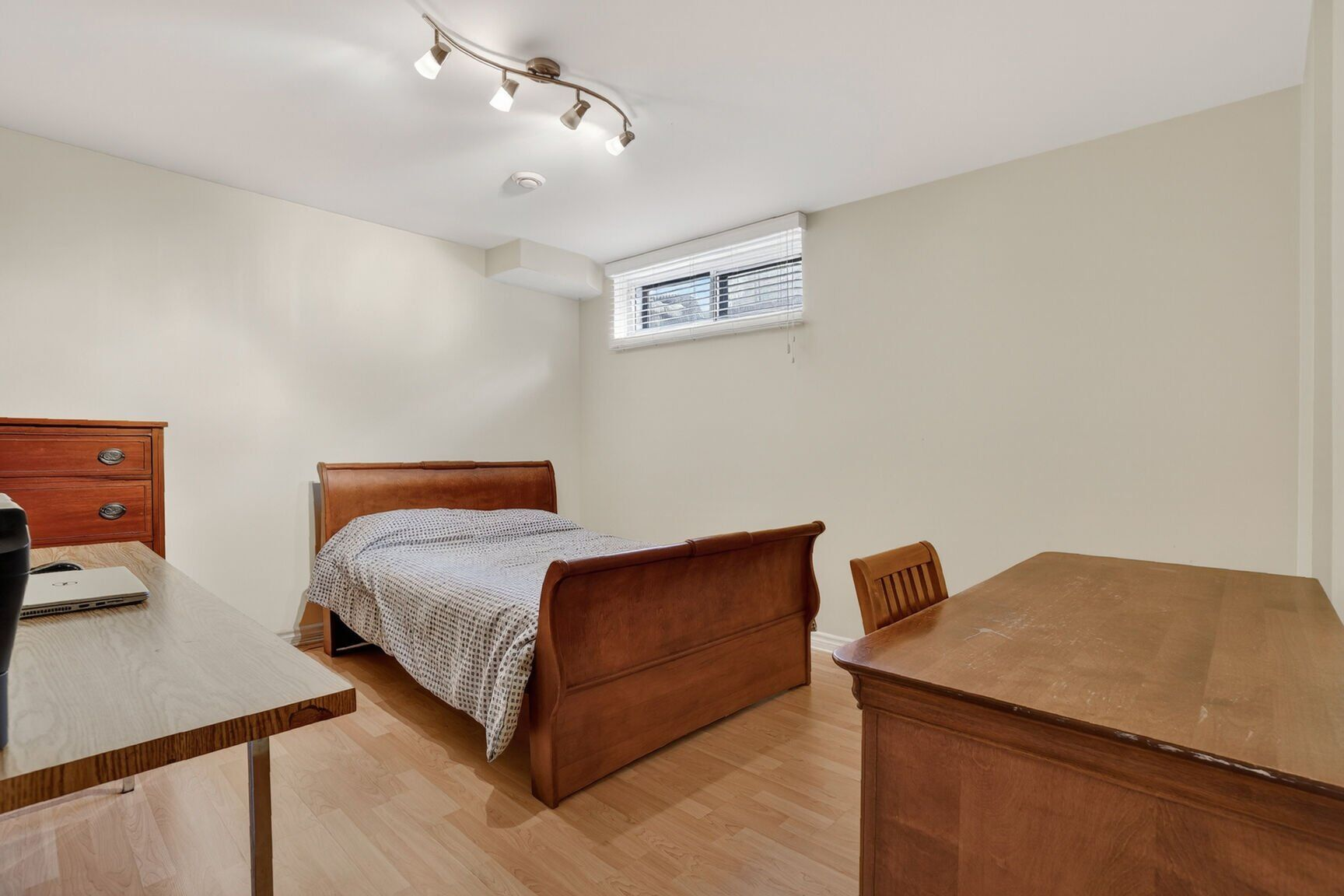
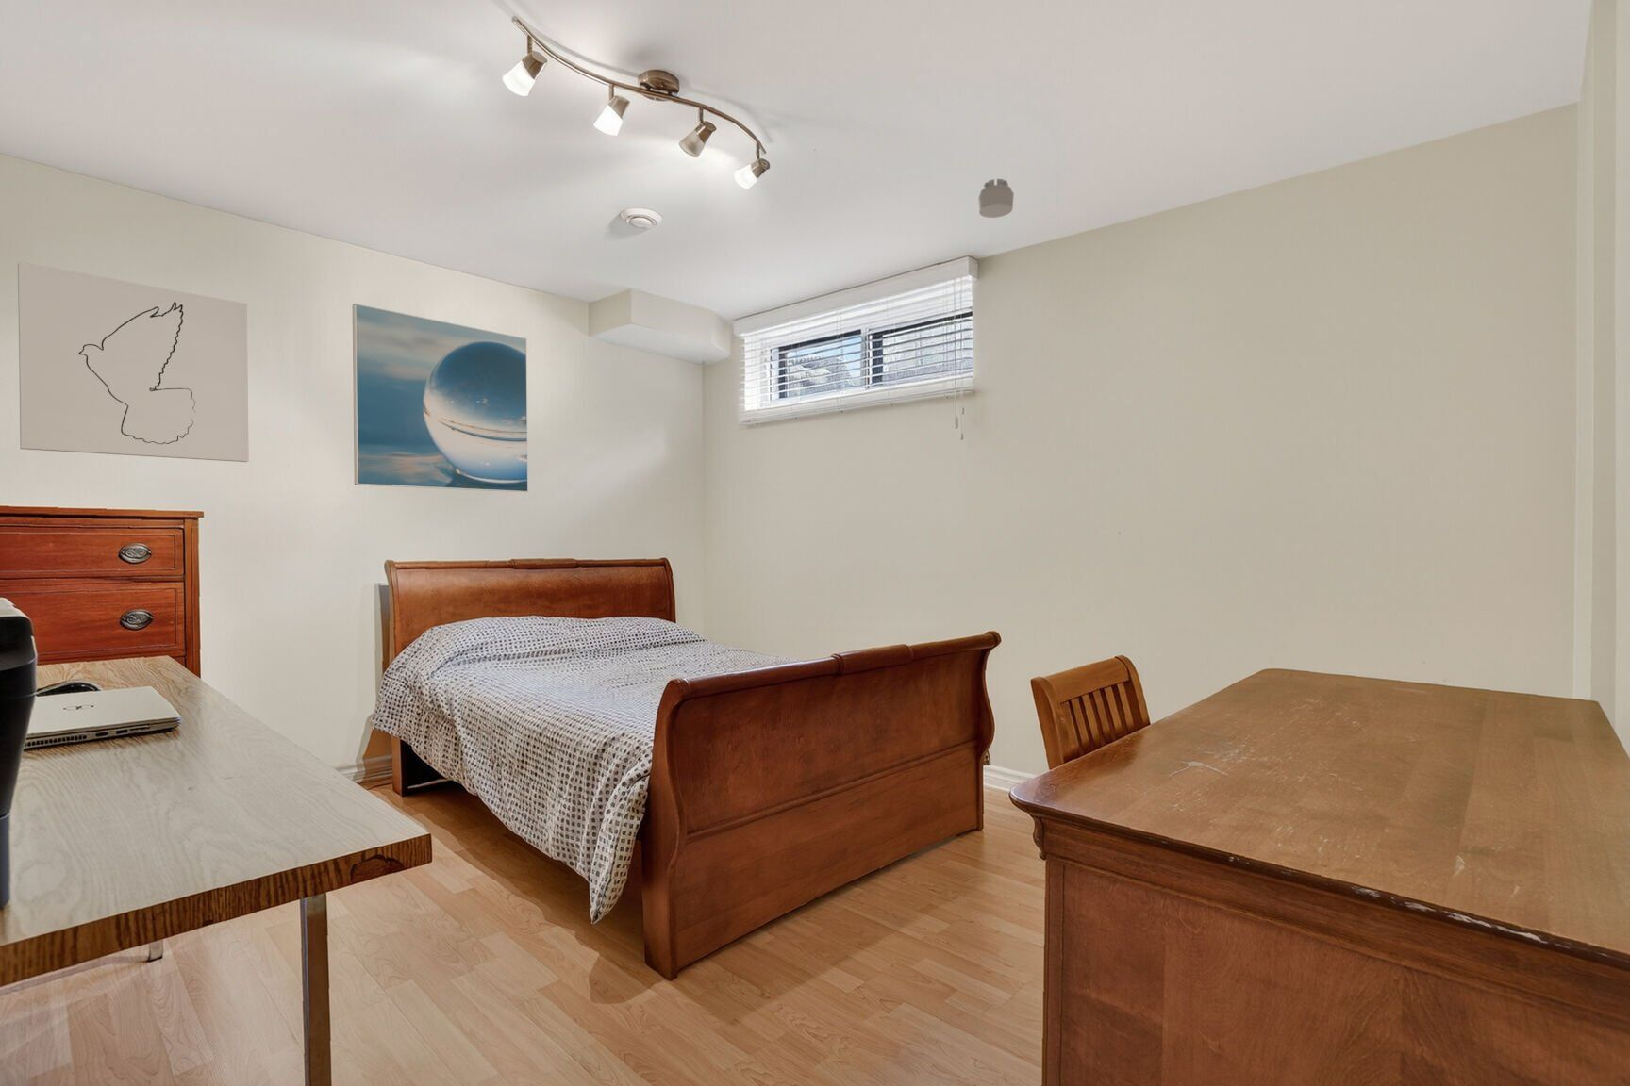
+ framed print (448, 405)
+ wall art (142, 371)
+ smoke detector (996, 198)
